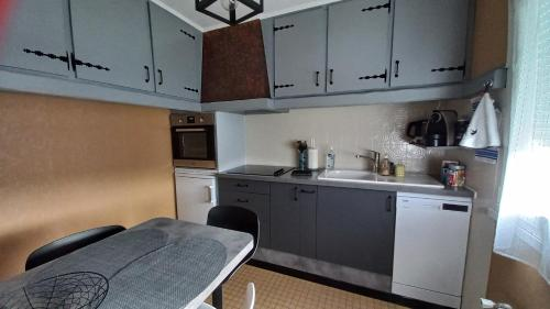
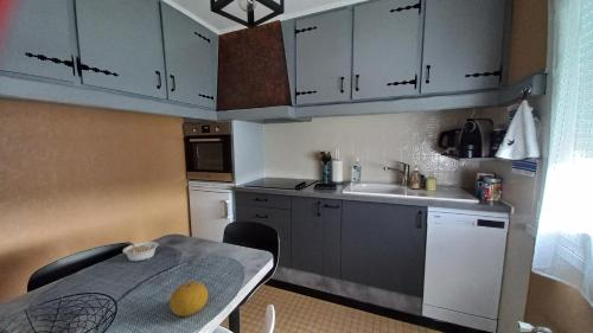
+ legume (140, 251)
+ fruit (189, 297)
